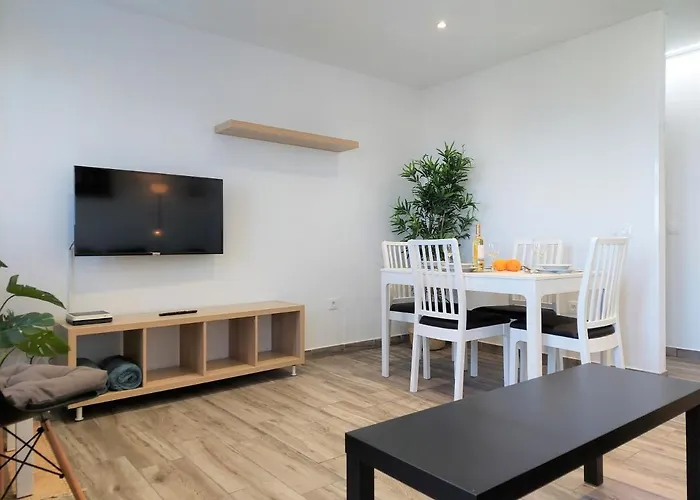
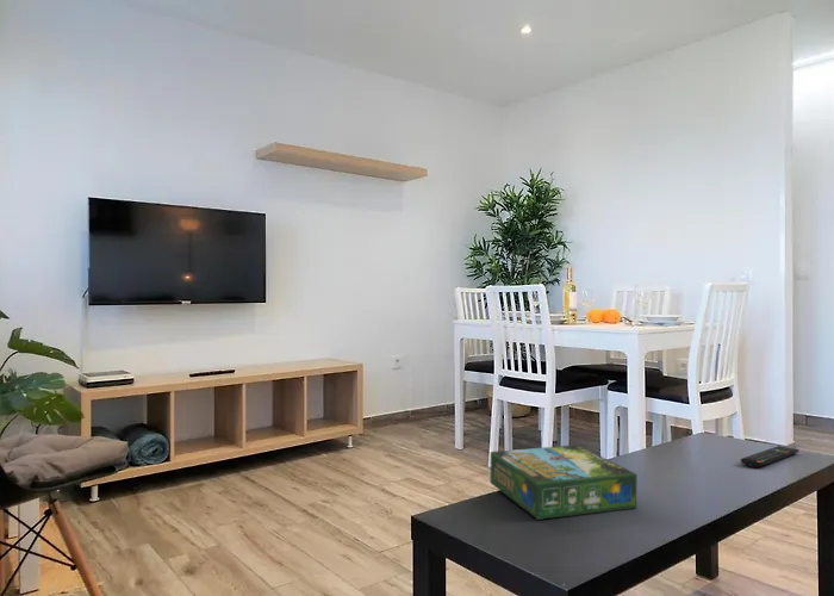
+ remote control (770, 457)
+ board game (559, 478)
